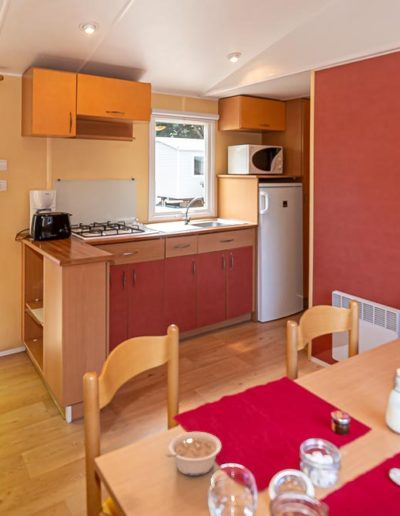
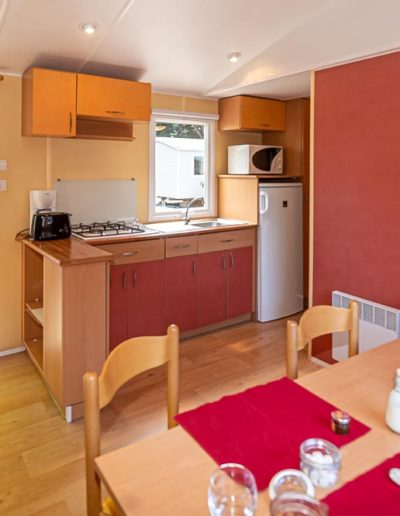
- legume (194, 454)
